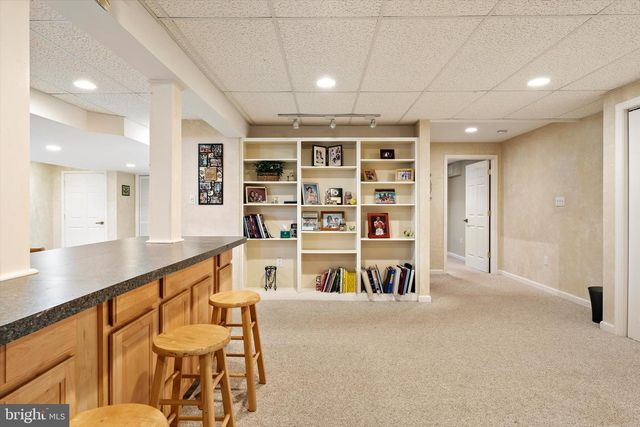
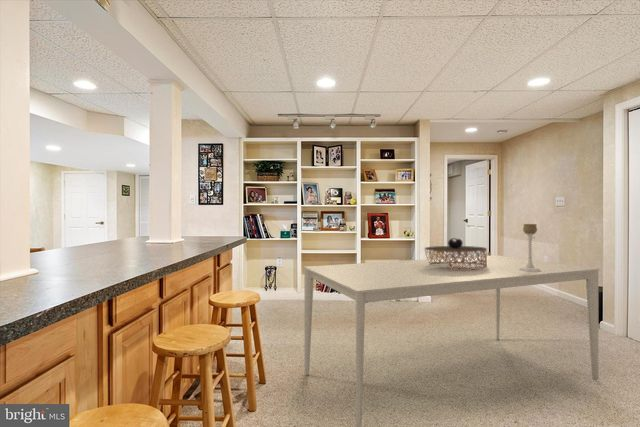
+ dining table (442, 294)
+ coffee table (455, 251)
+ candle holder (529, 246)
